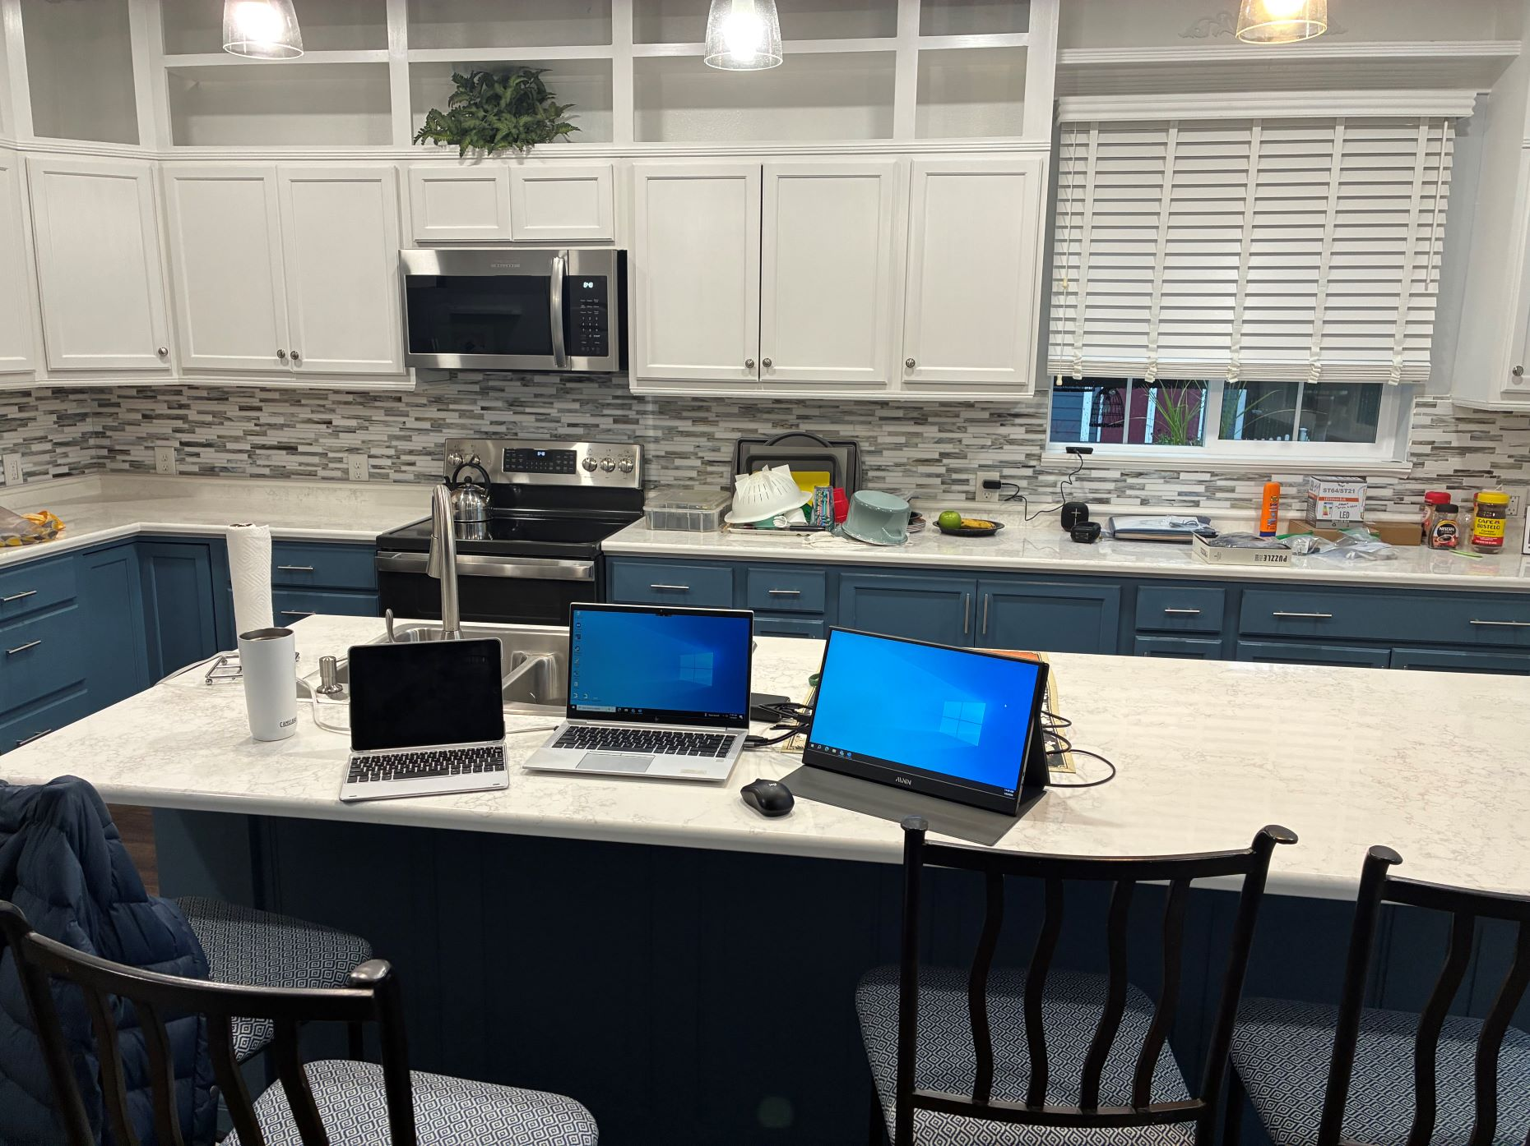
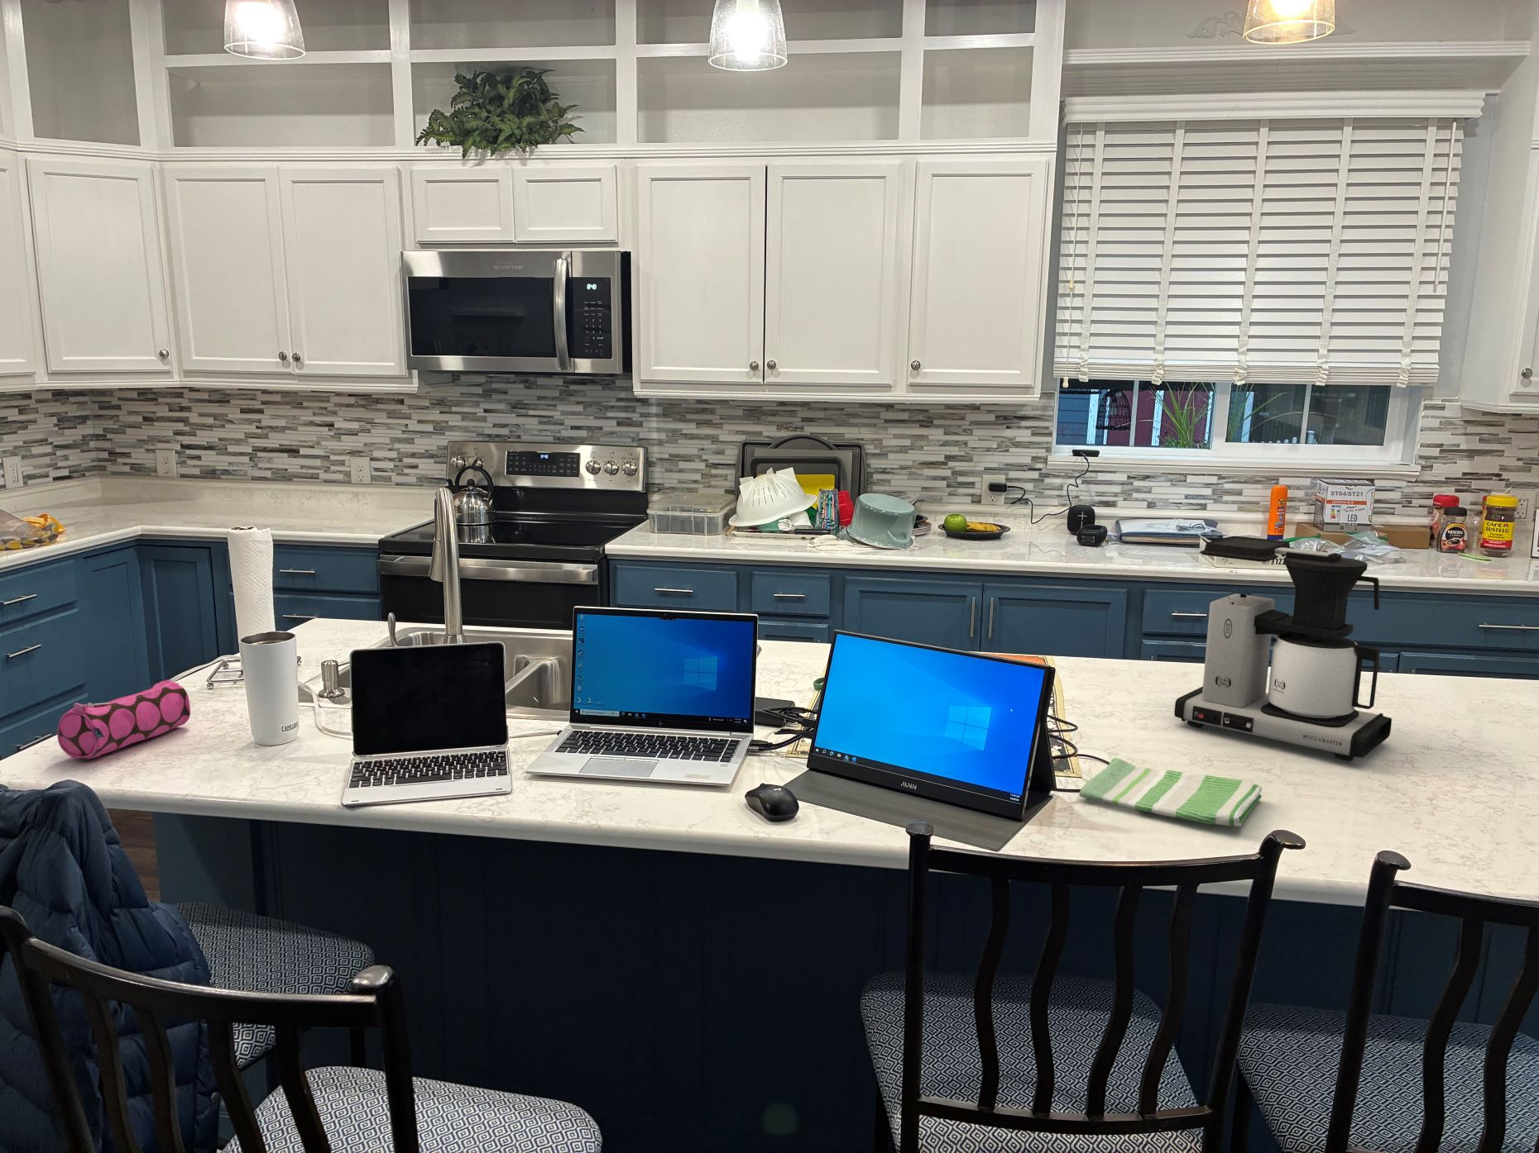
+ dish towel (1172, 791)
+ coffee maker (1287, 642)
+ pencil case (128, 716)
